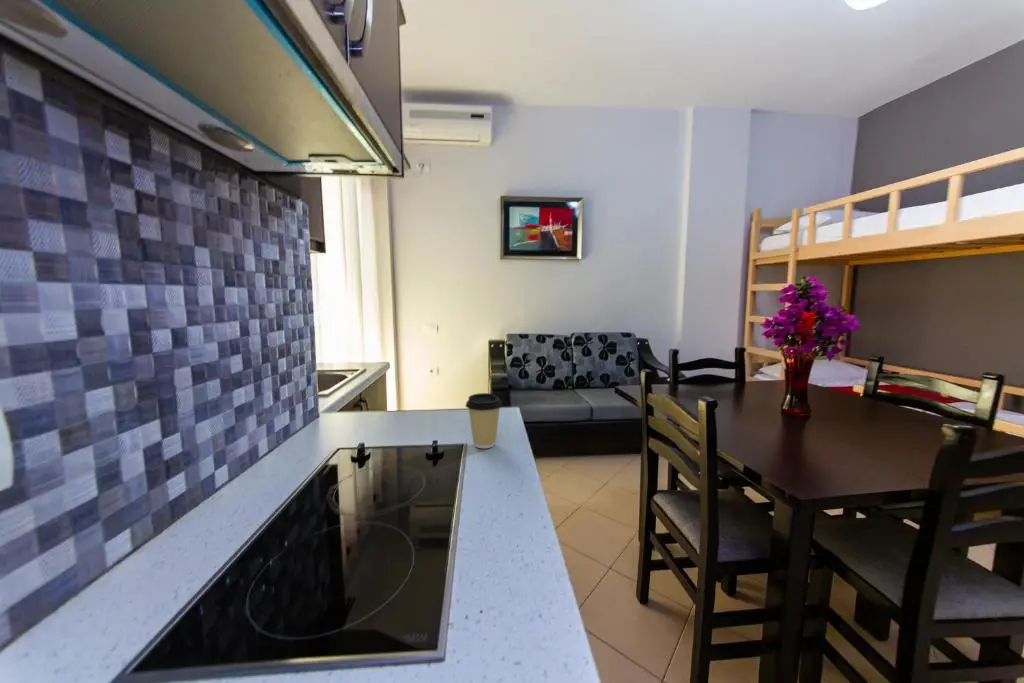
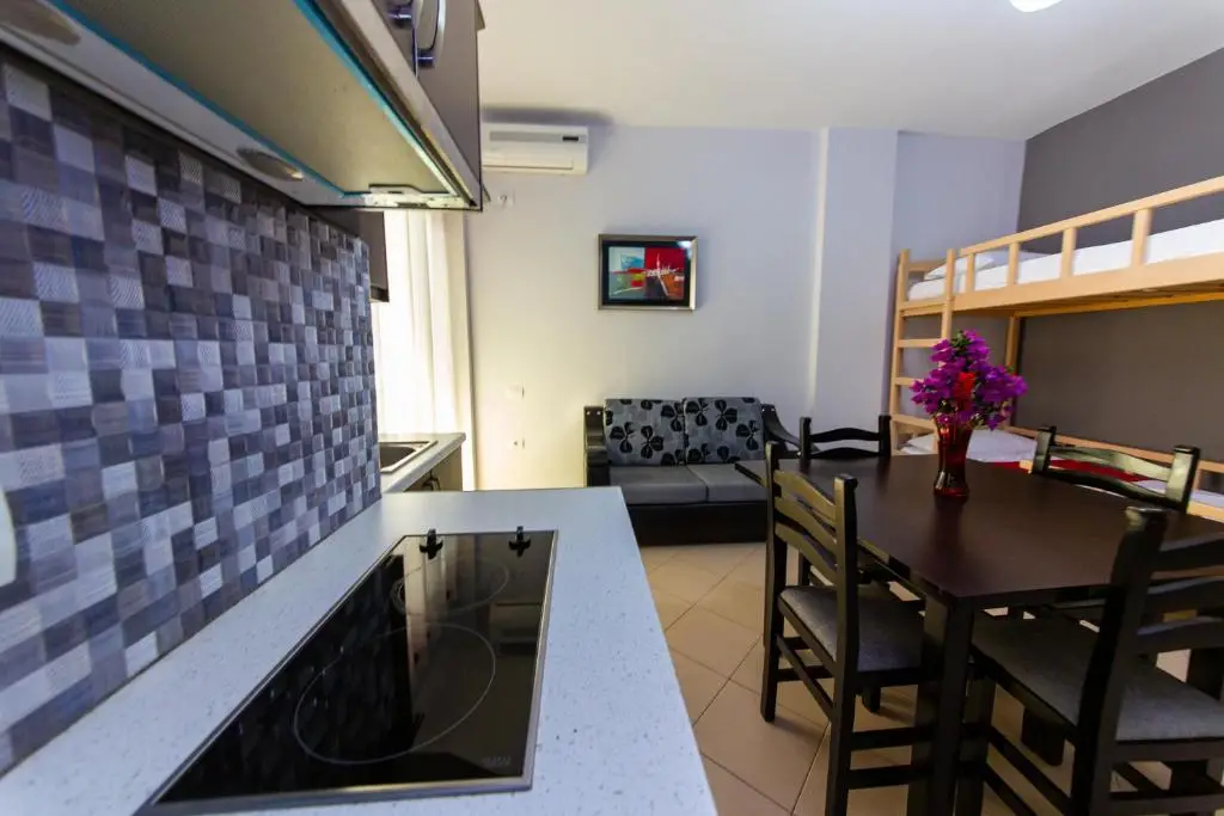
- coffee cup (484, 420)
